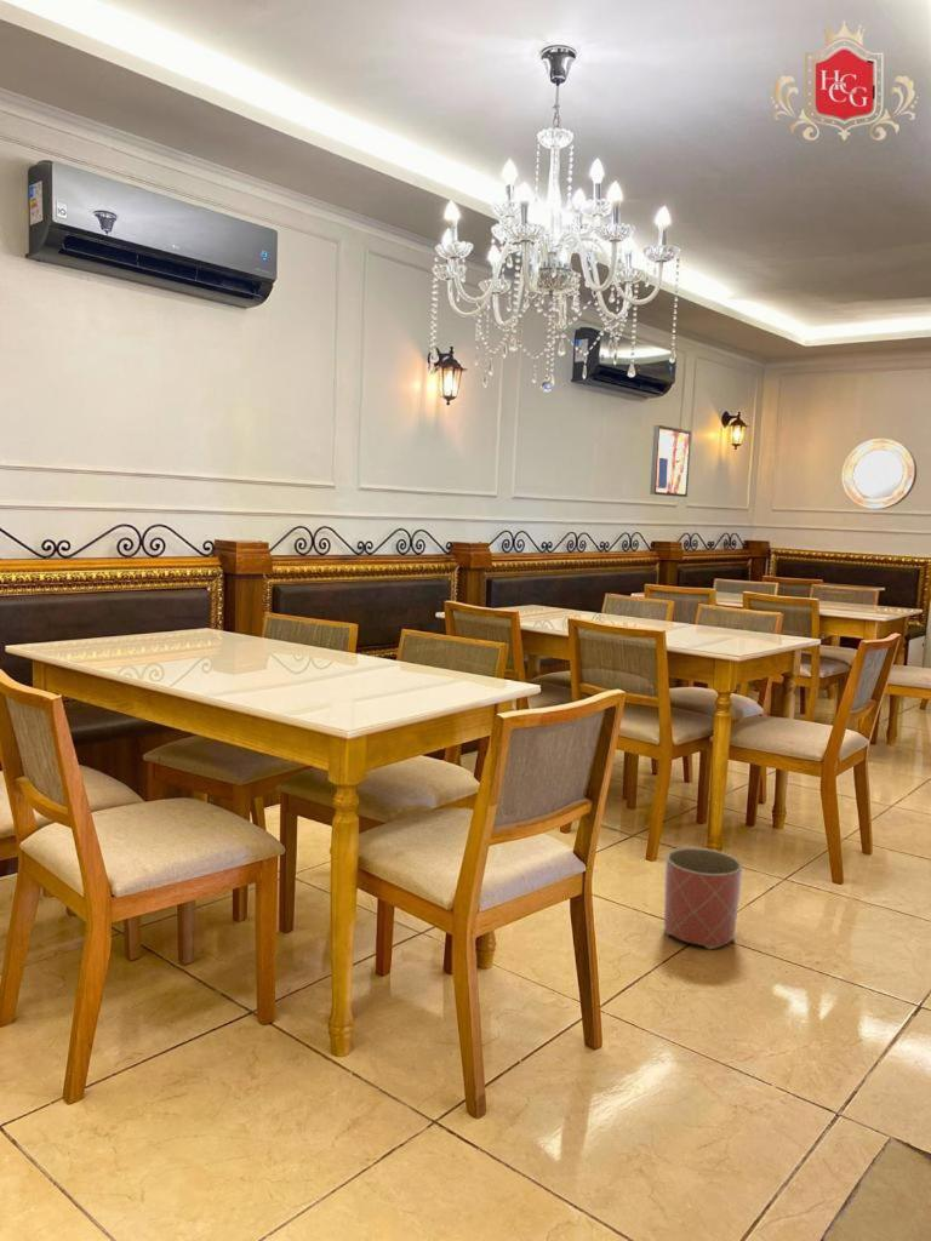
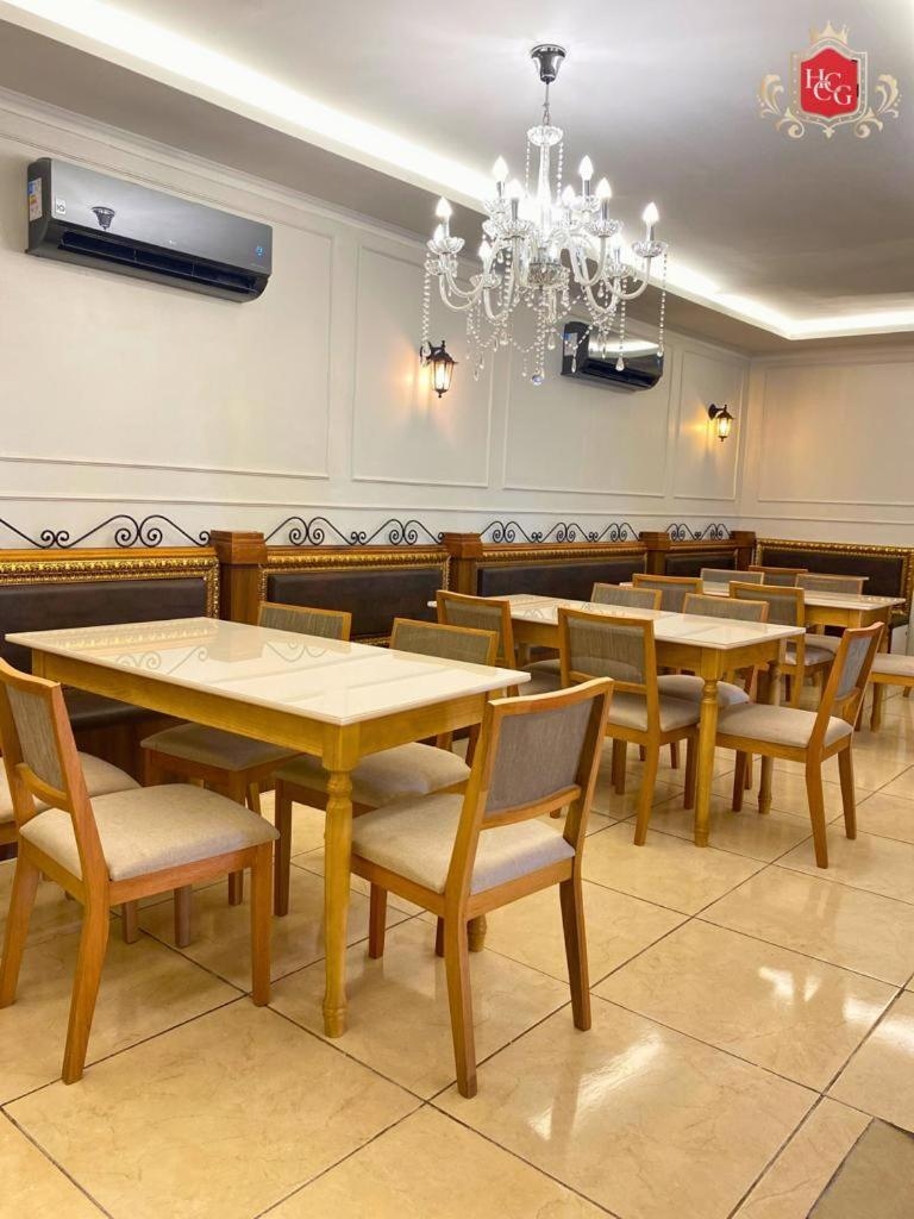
- wall art (670, 462)
- planter (701, 897)
- home mirror (878, 474)
